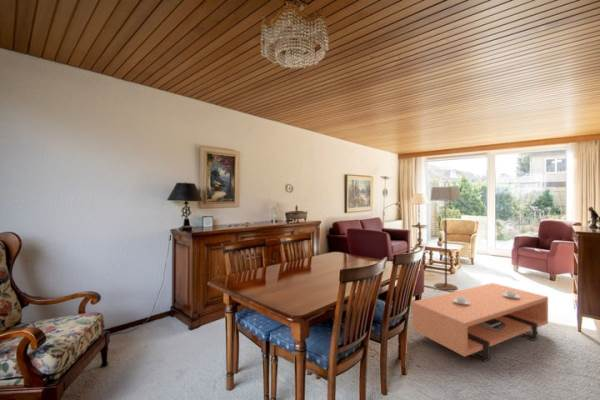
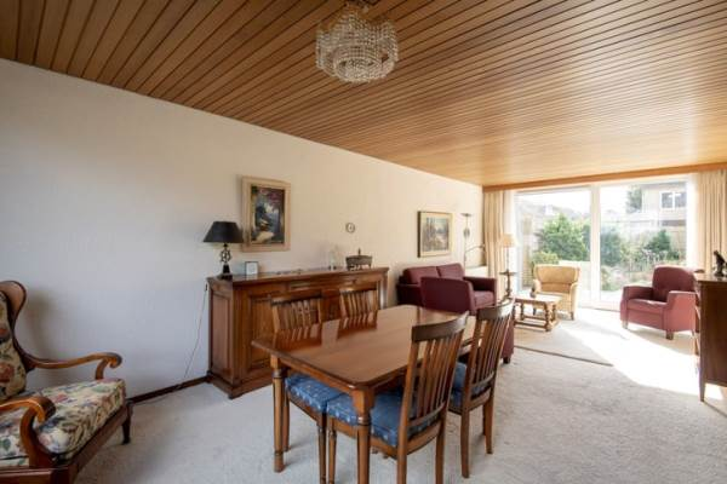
- floor lamp (446, 234)
- coffee table (481, 315)
